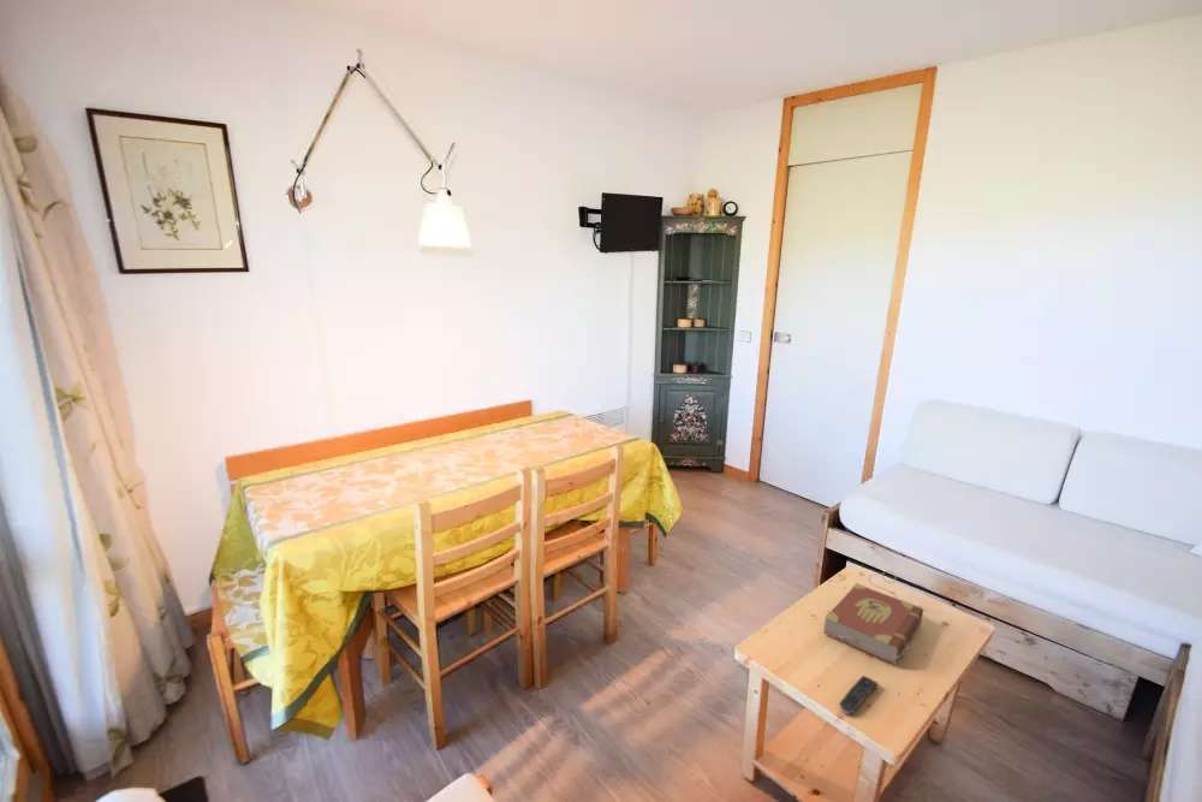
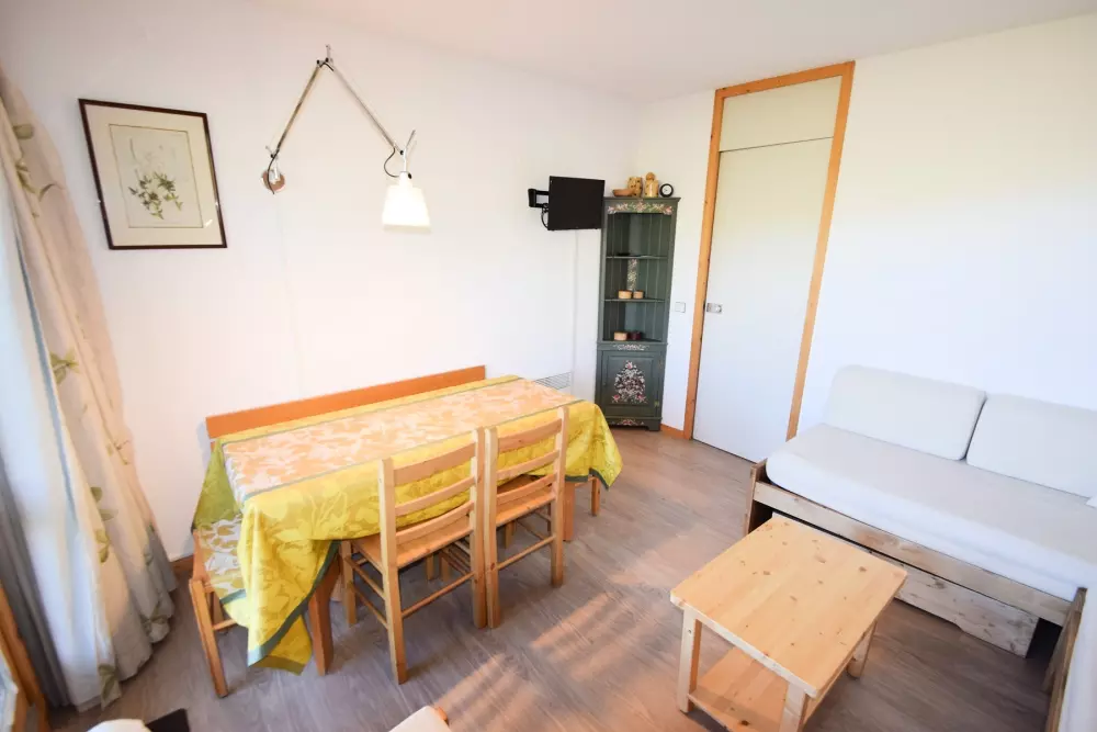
- remote control (857, 695)
- book (876, 610)
